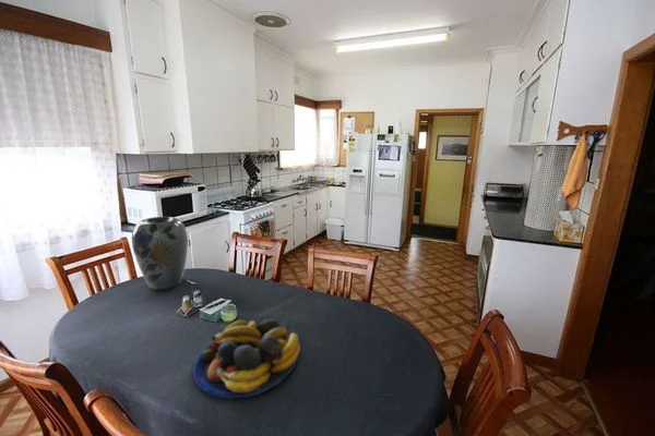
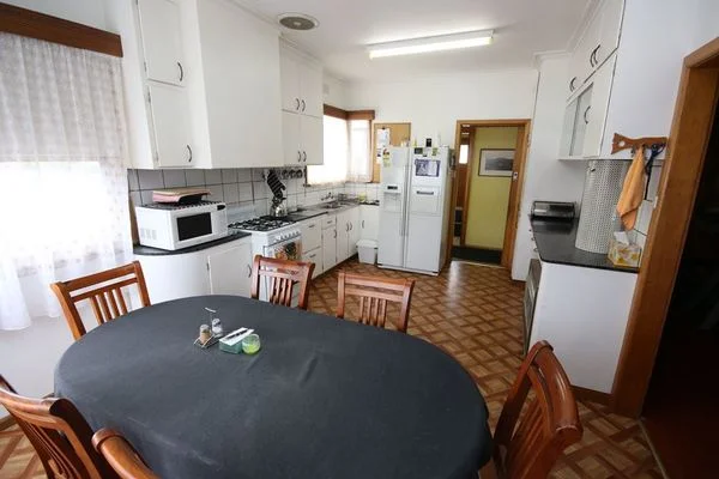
- fruit bowl (246, 343)
- vase (162, 252)
